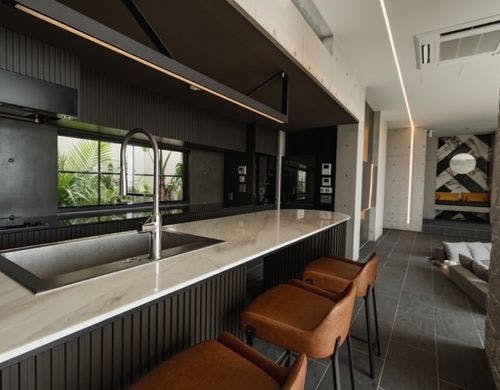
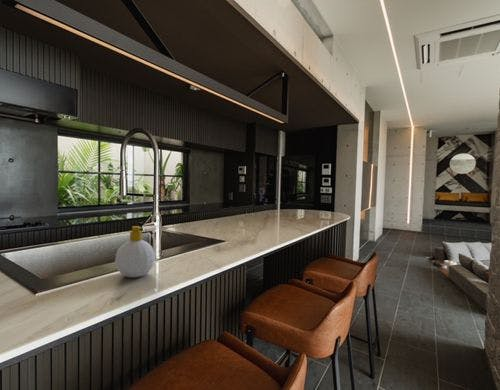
+ soap bottle (135, 250)
